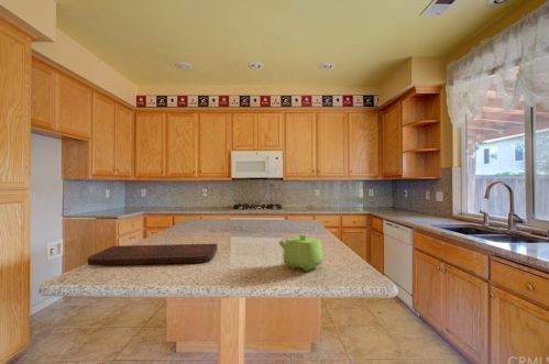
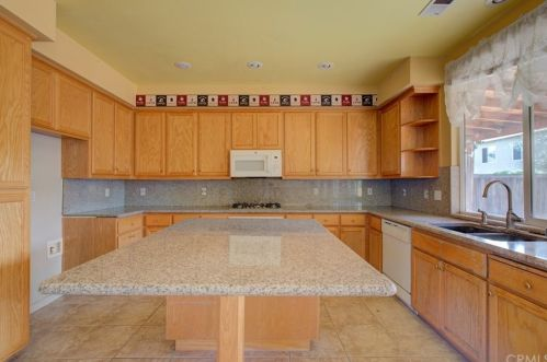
- cutting board (157, 253)
- teapot (299, 249)
